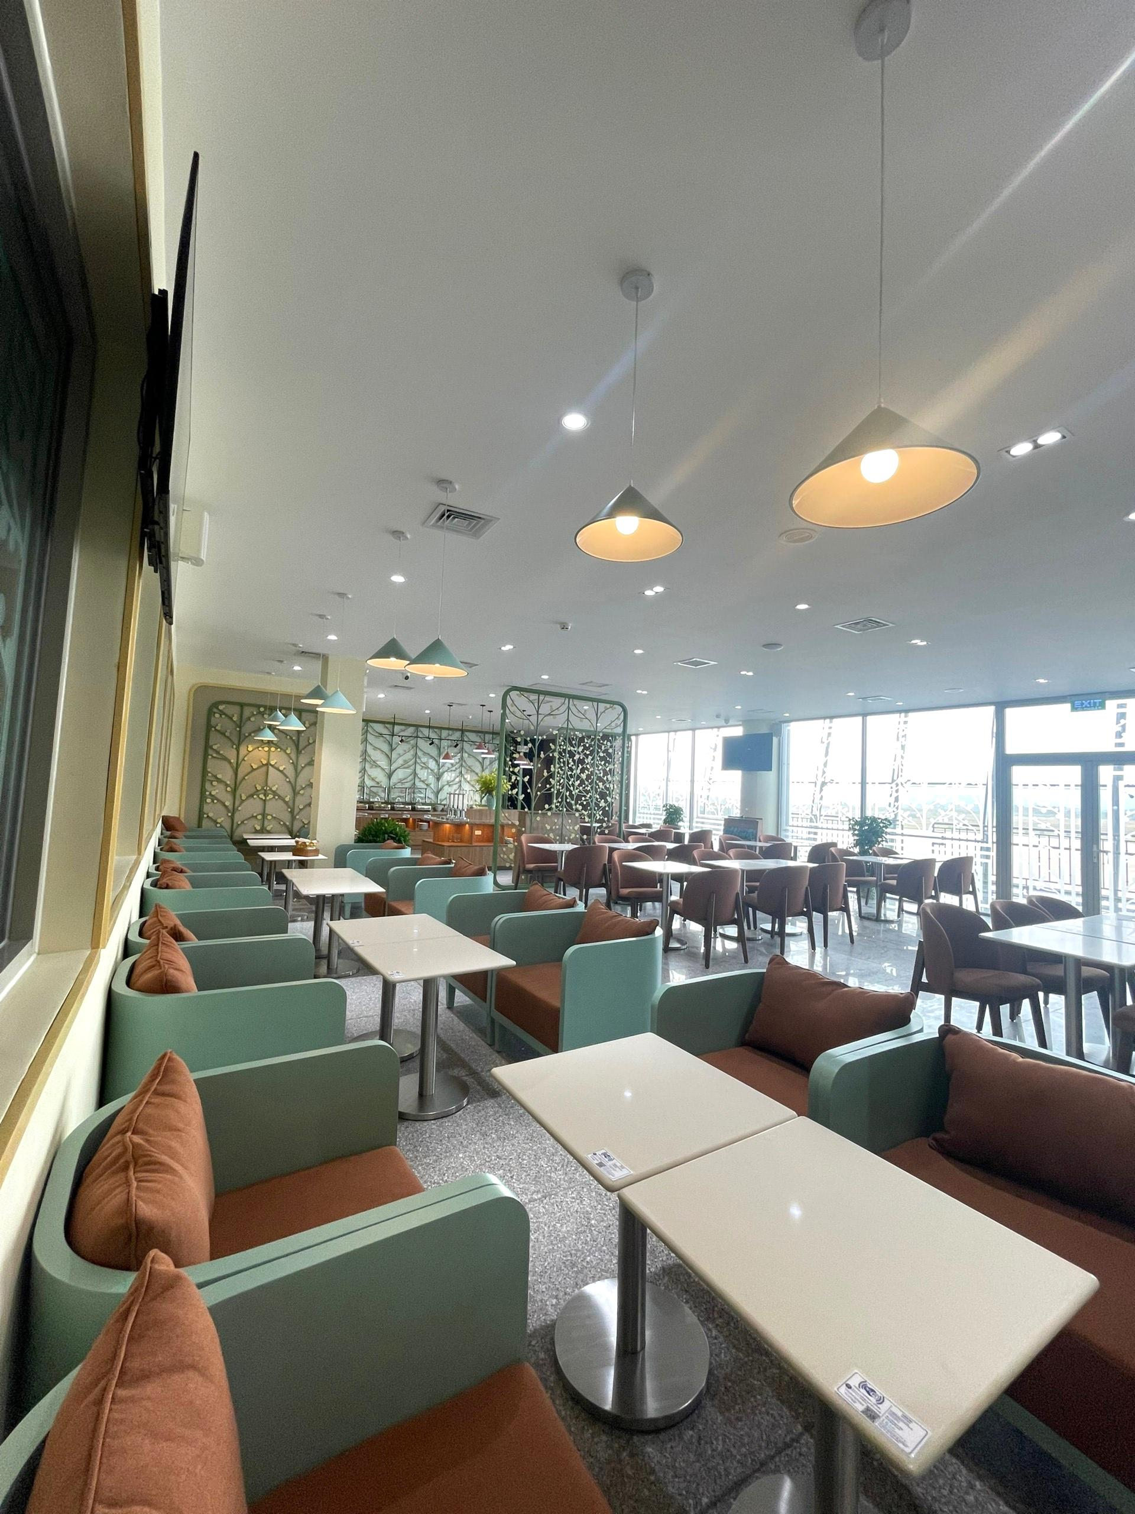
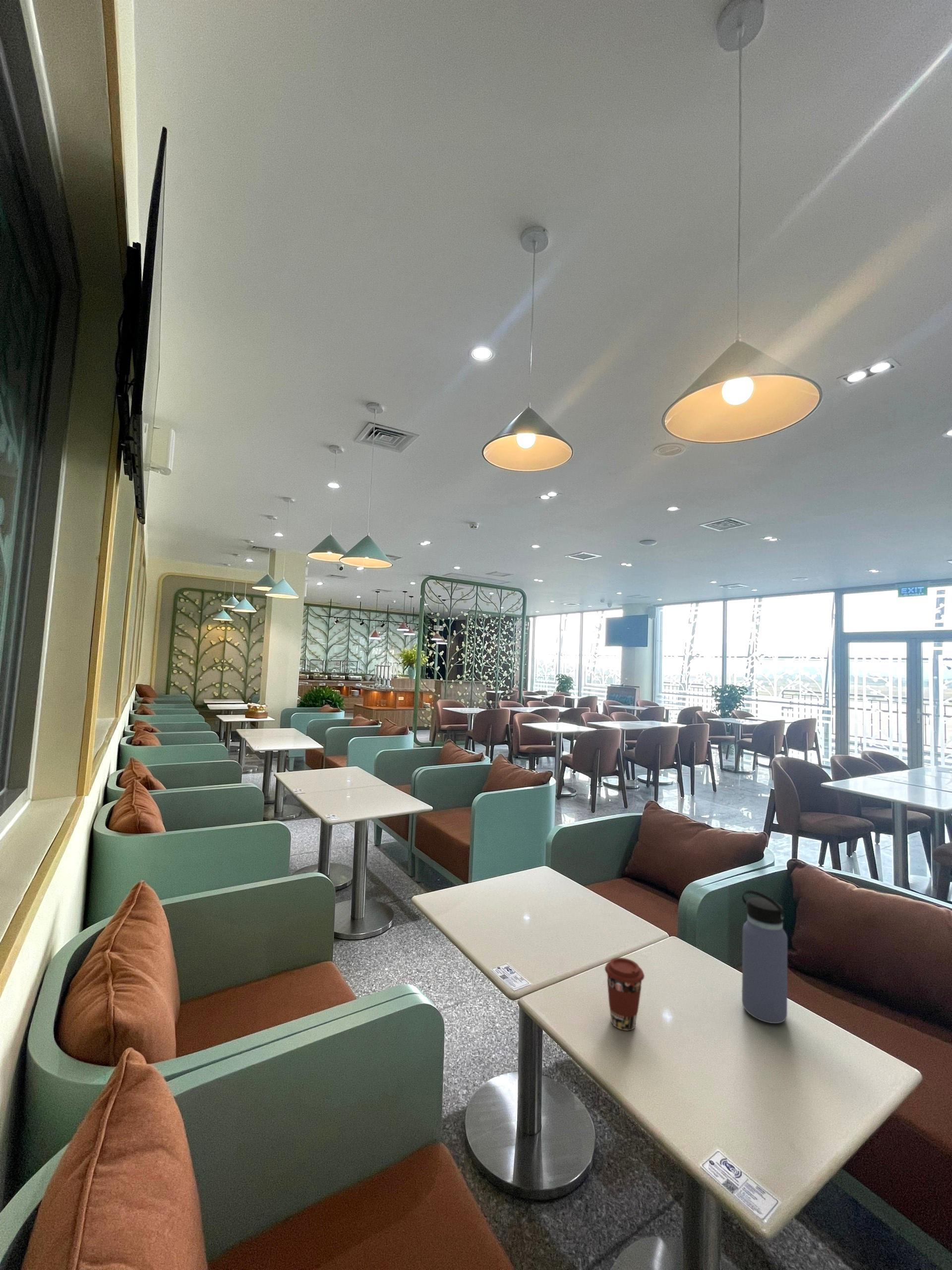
+ coffee cup (624, 994)
+ water bottle (764, 950)
